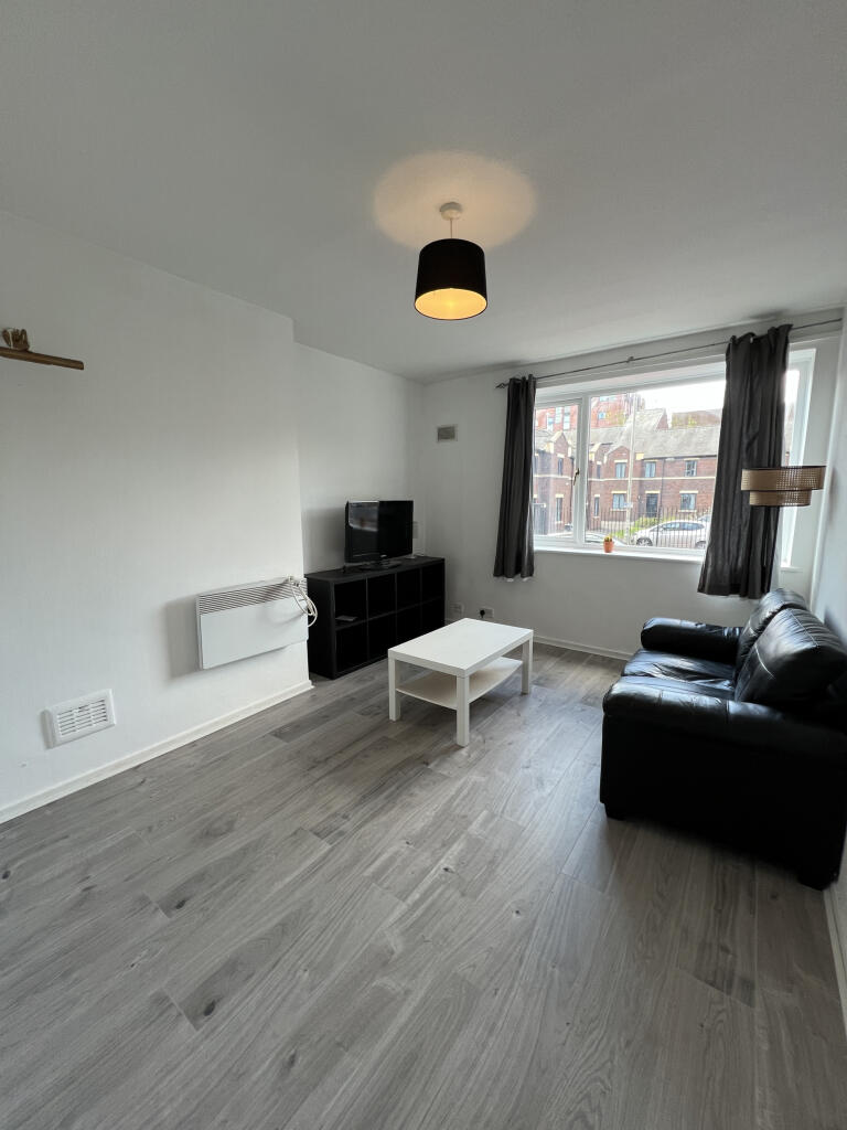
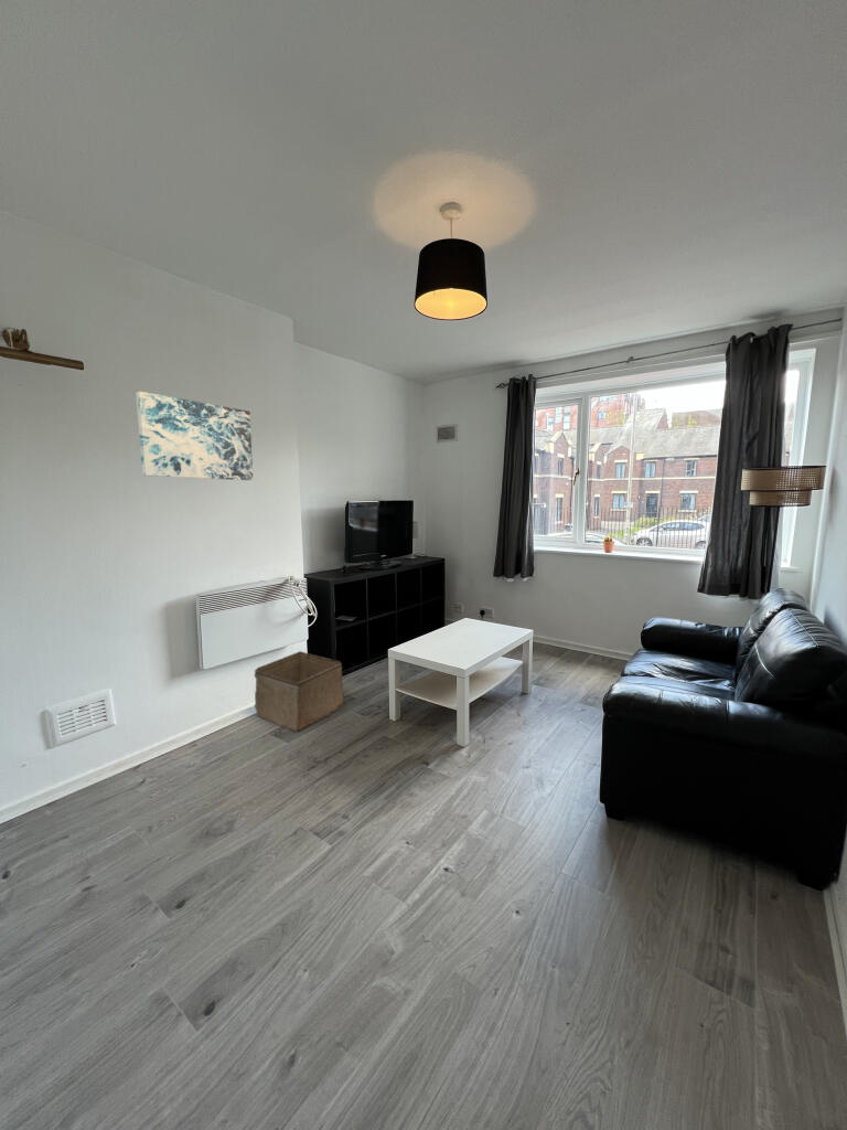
+ wall art (200, 440)
+ storage bin (299, 687)
